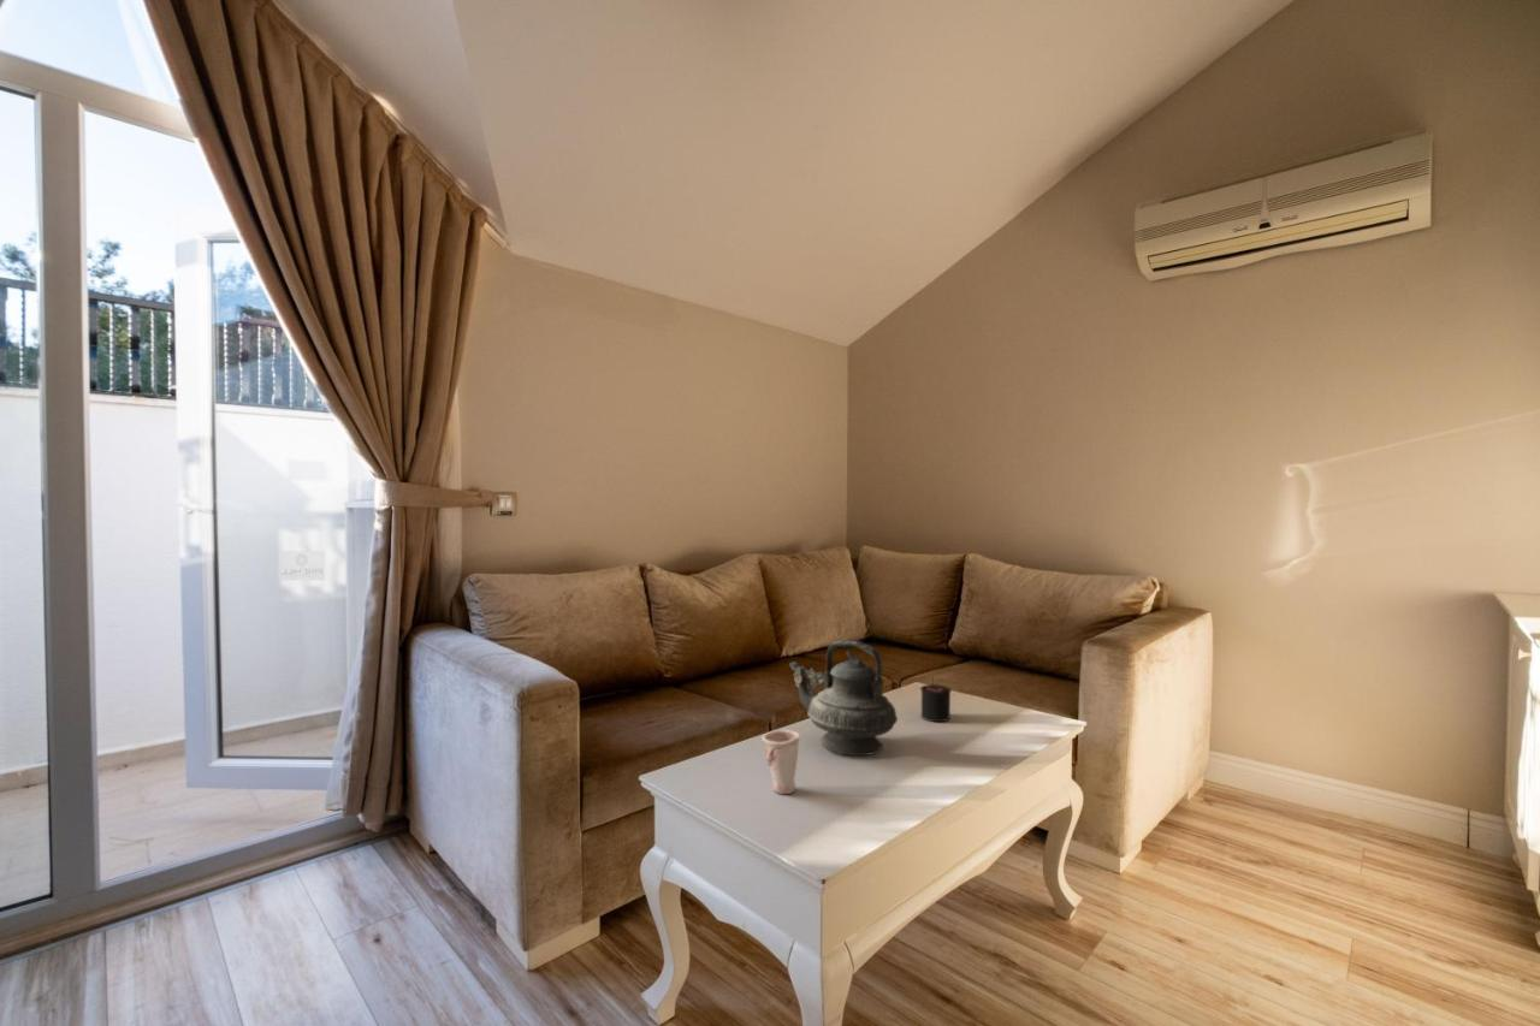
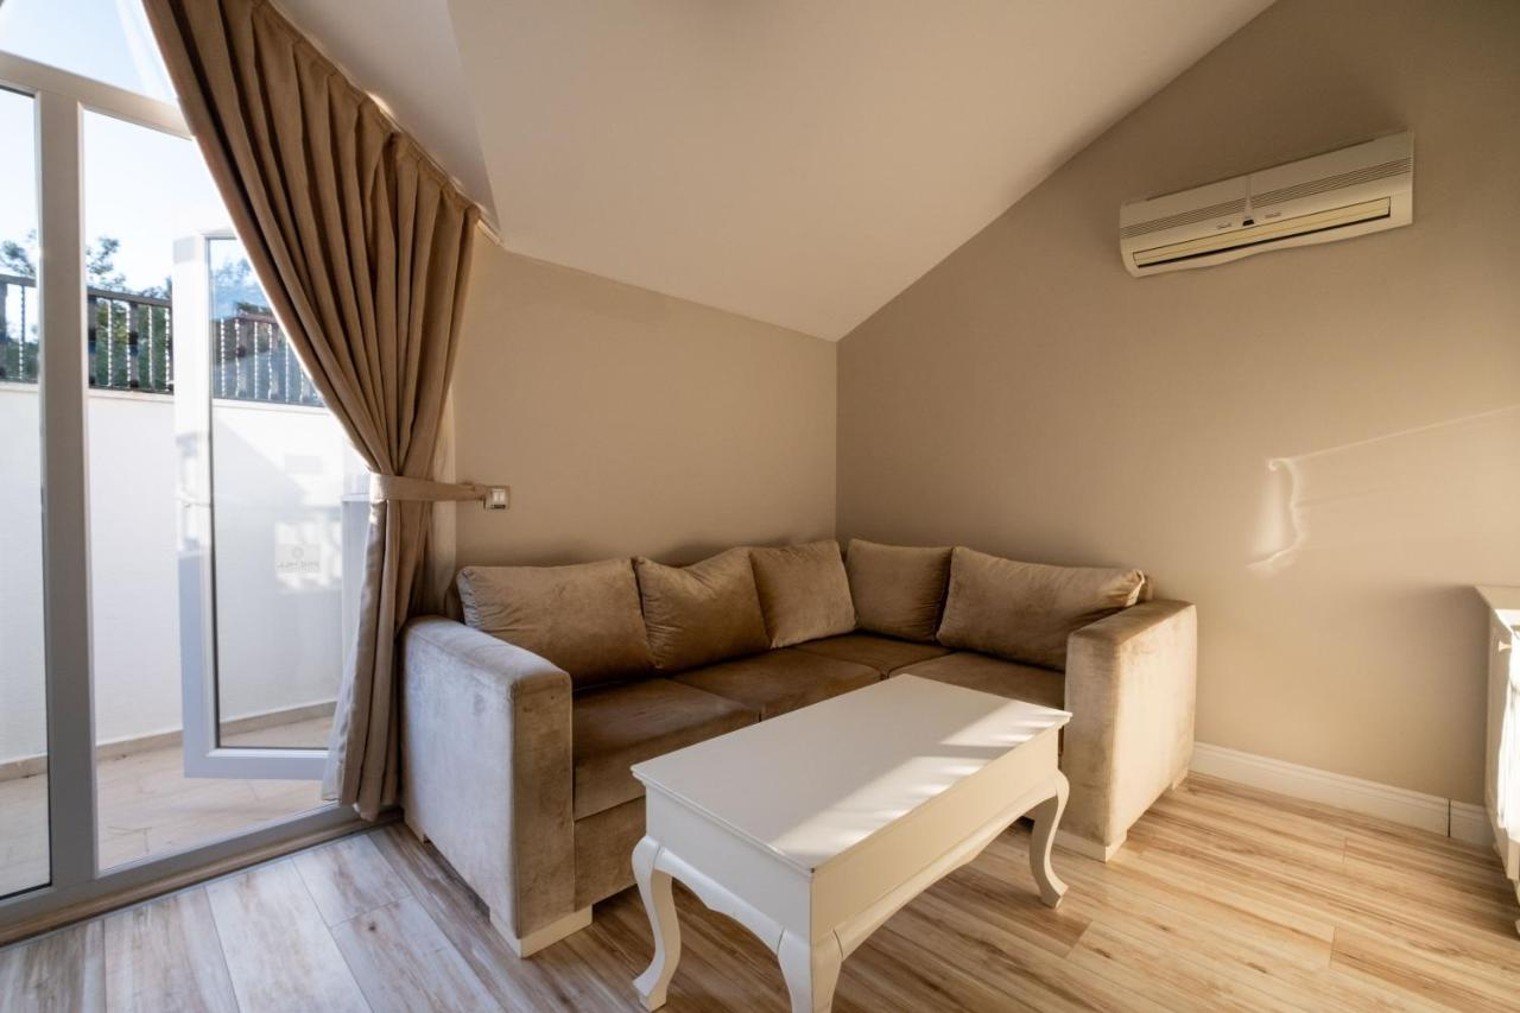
- cup (780, 761)
- teapot (839, 688)
- candle (935, 695)
